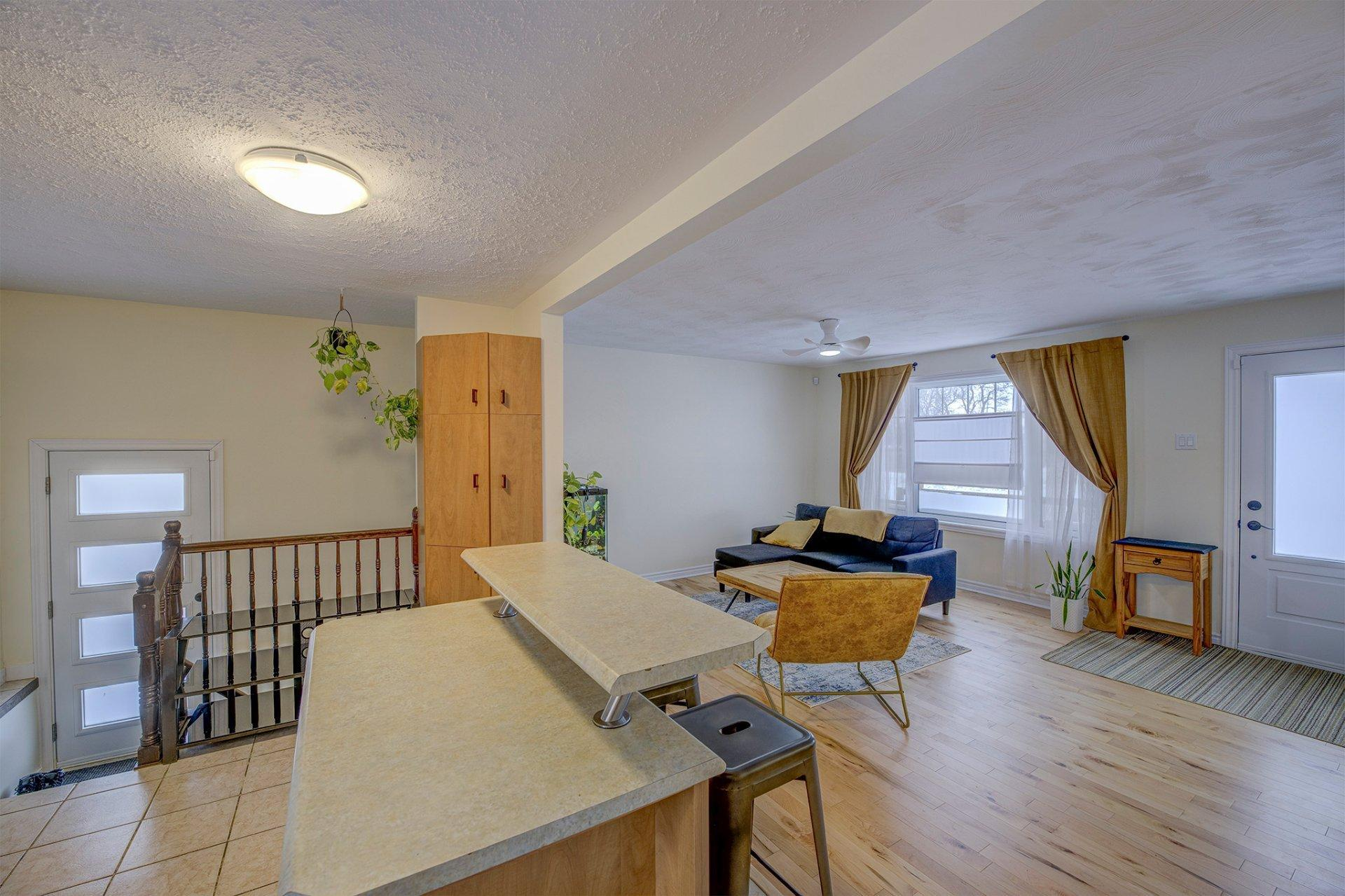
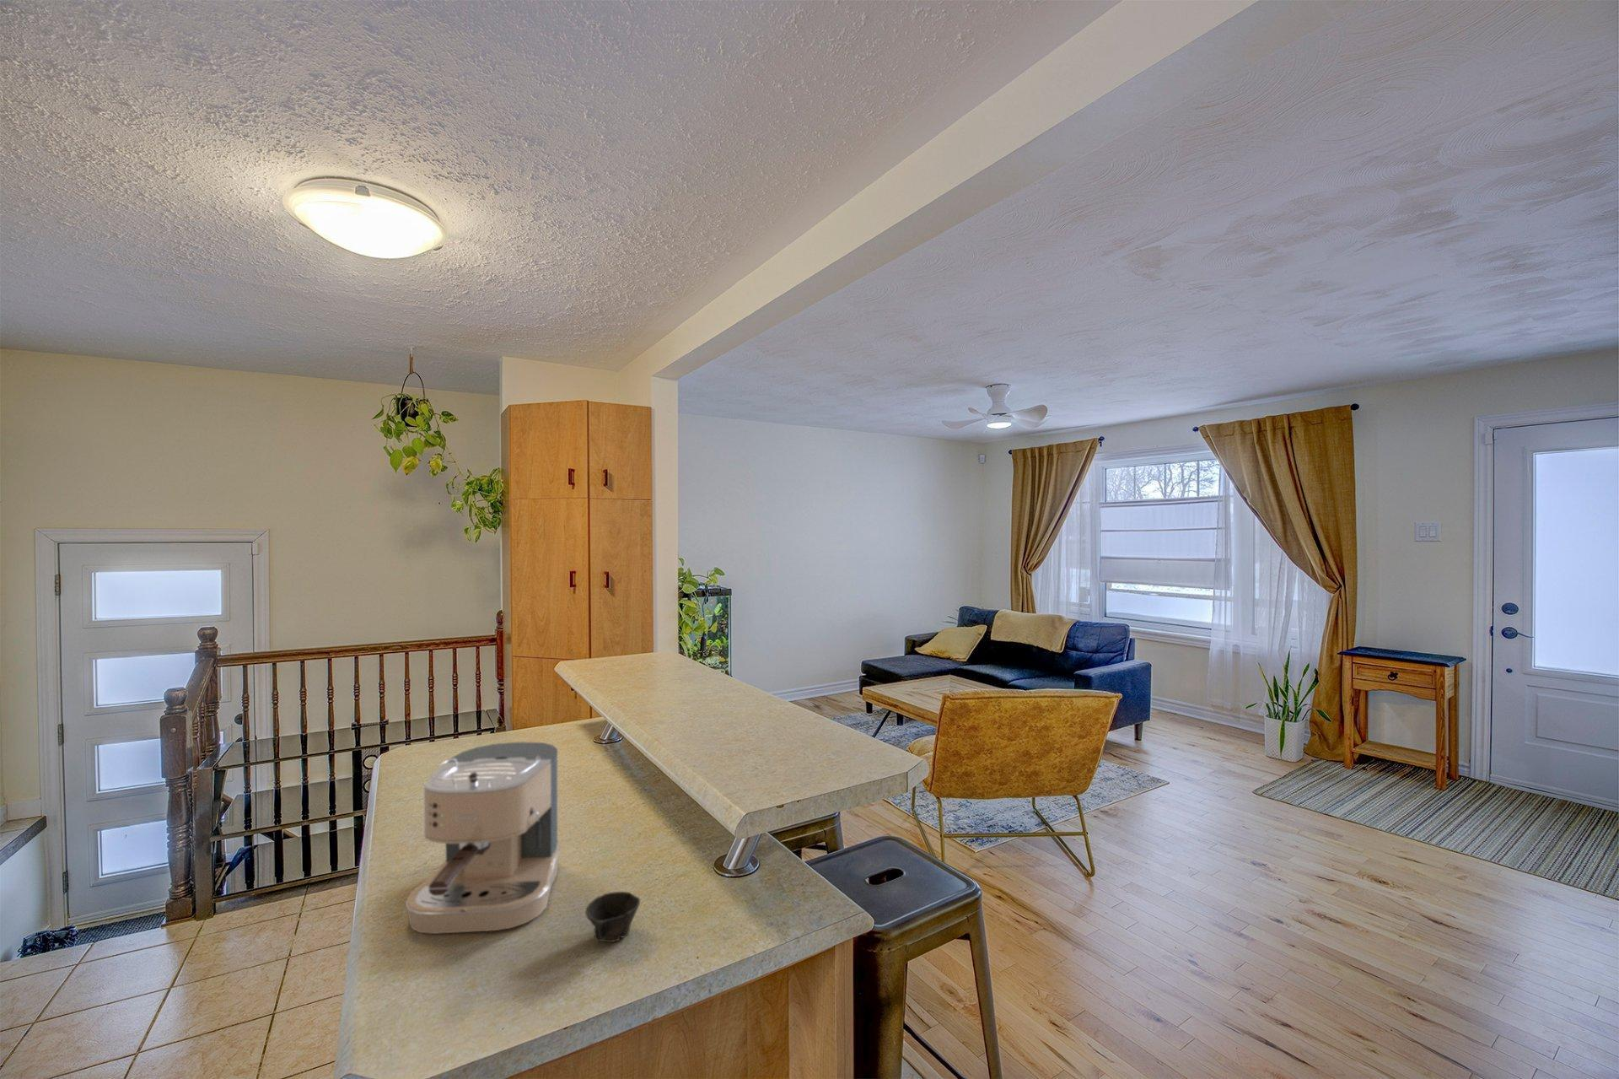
+ coffee maker (486, 832)
+ cup (610, 921)
